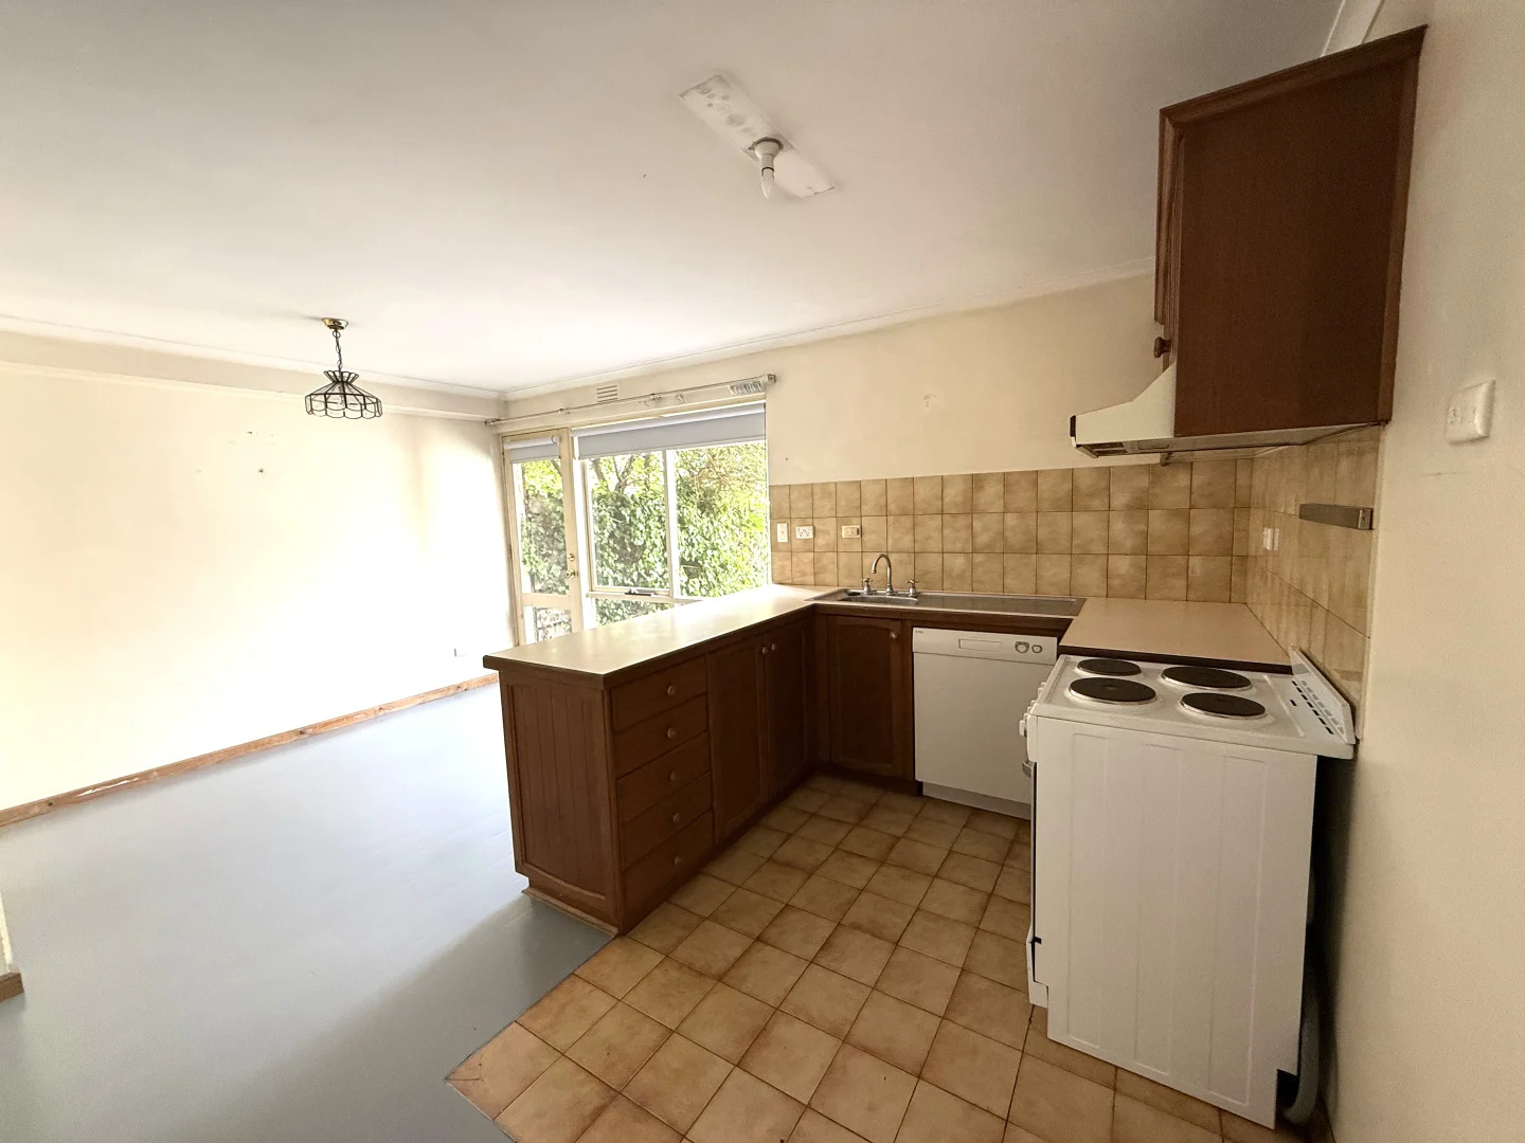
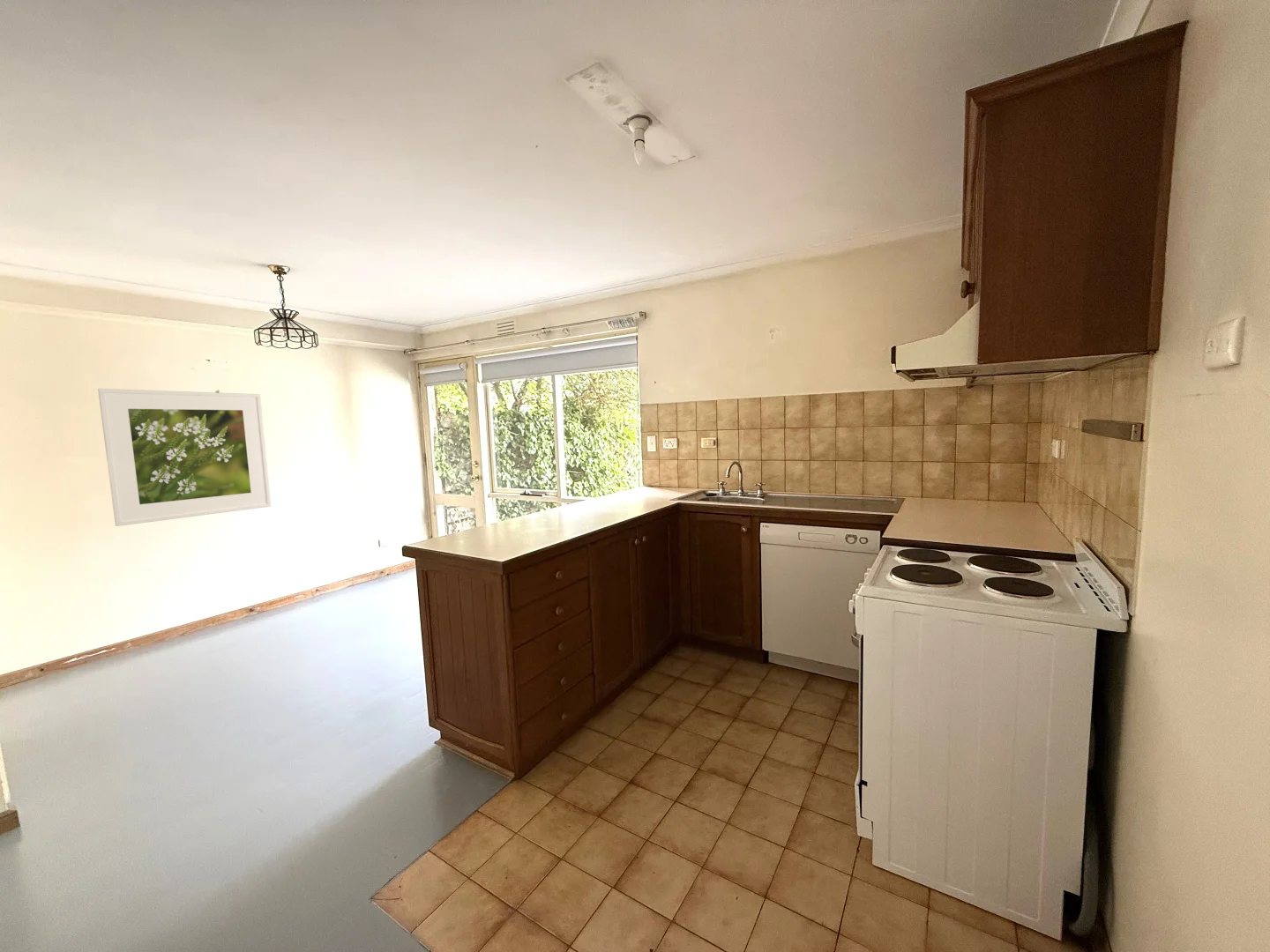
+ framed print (194, 454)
